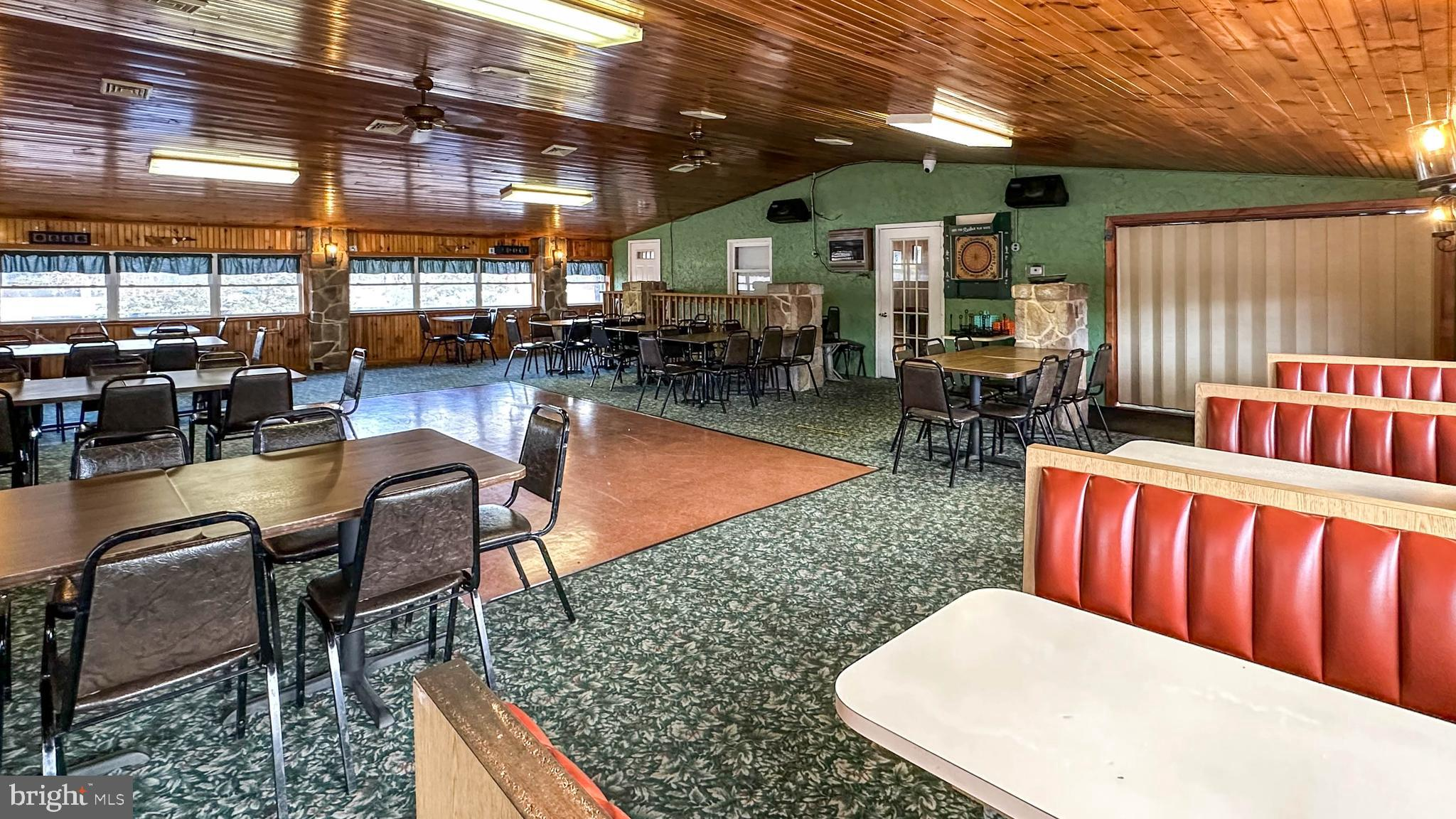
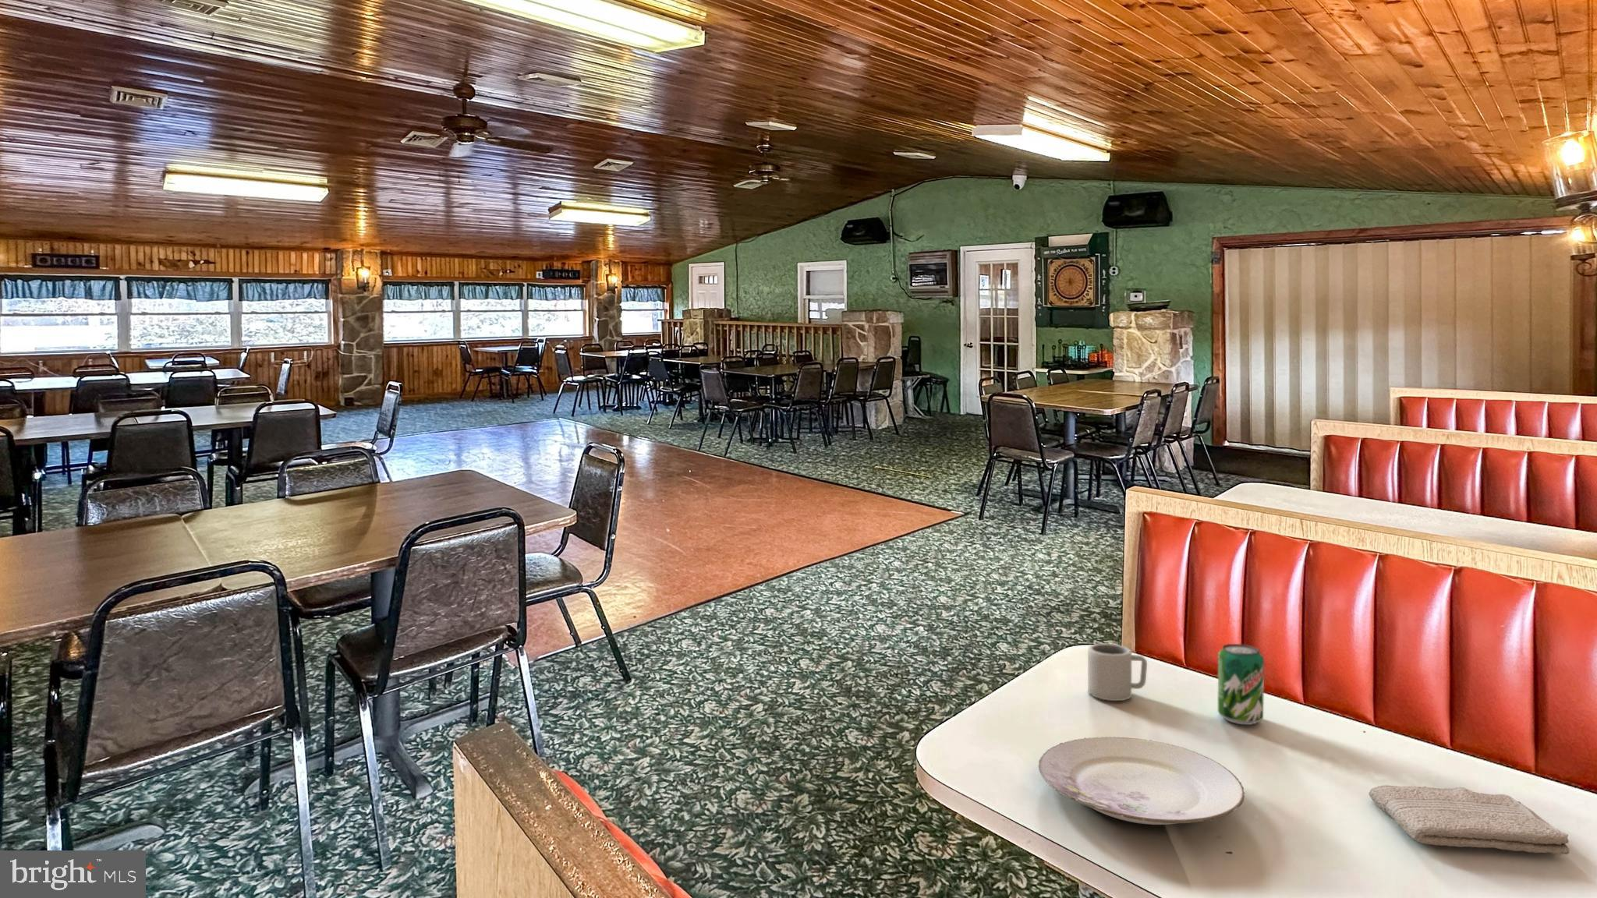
+ plate (1137, 783)
+ washcloth (1465, 817)
+ beverage can (1239, 683)
+ cup (1117, 671)
